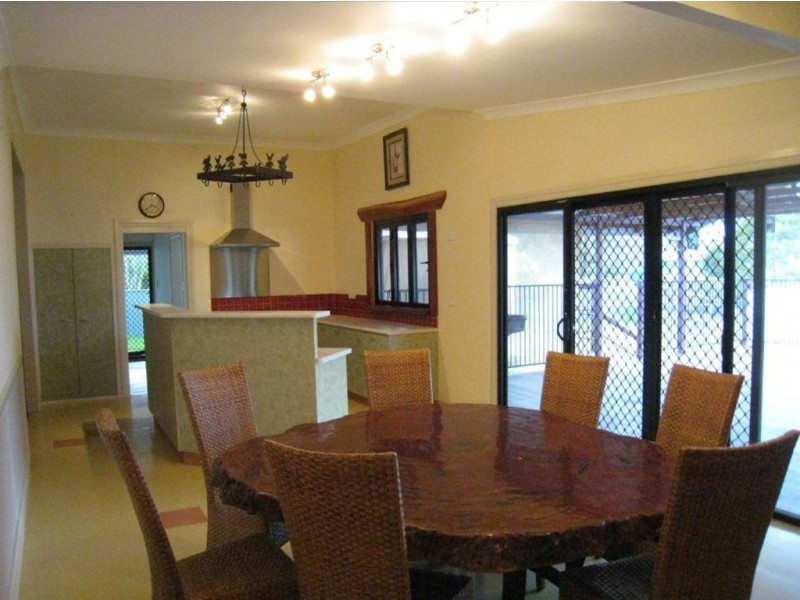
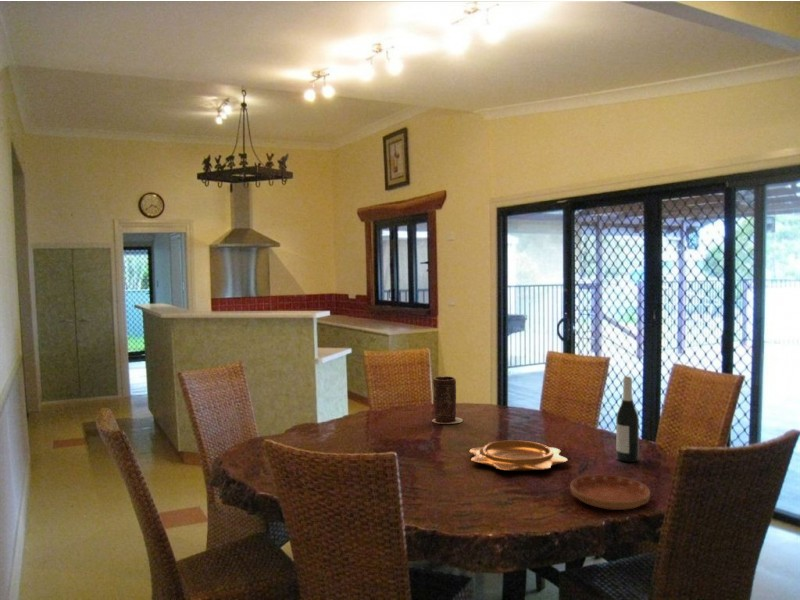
+ decorative bowl (516, 454)
+ wine bottle (627, 418)
+ vase (447, 399)
+ saucer (609, 492)
